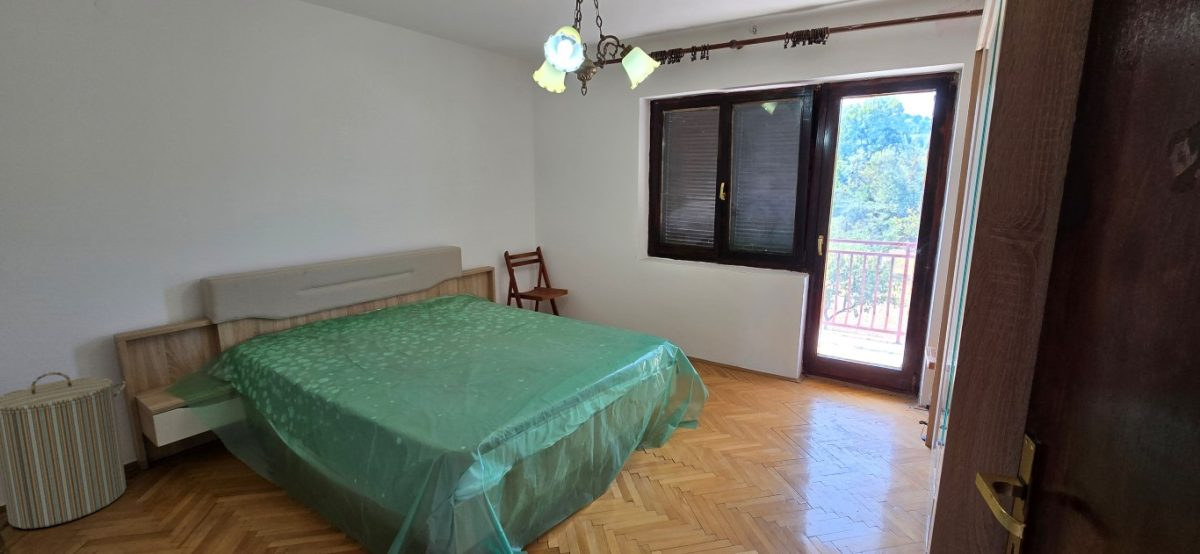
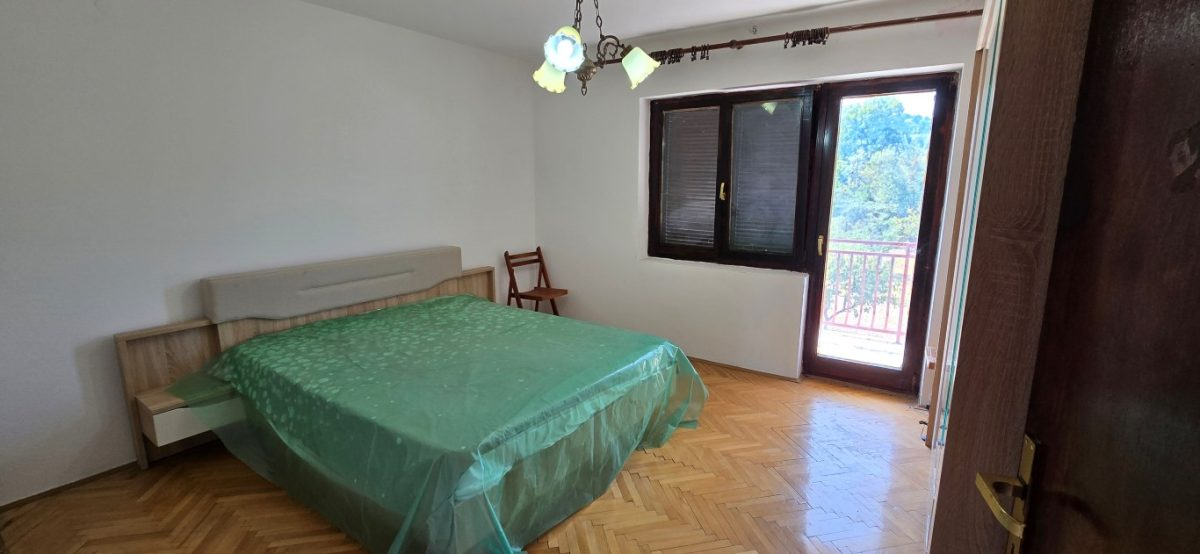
- laundry hamper (61, 439)
